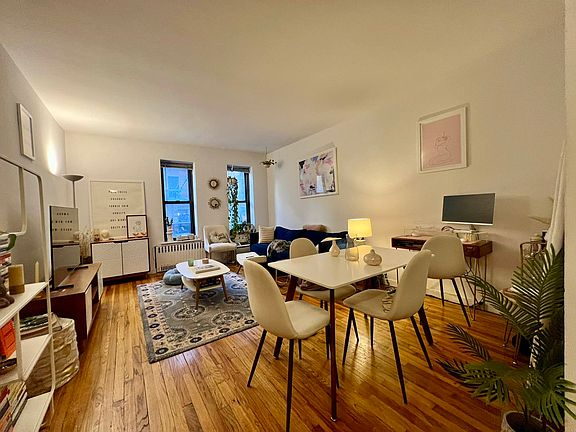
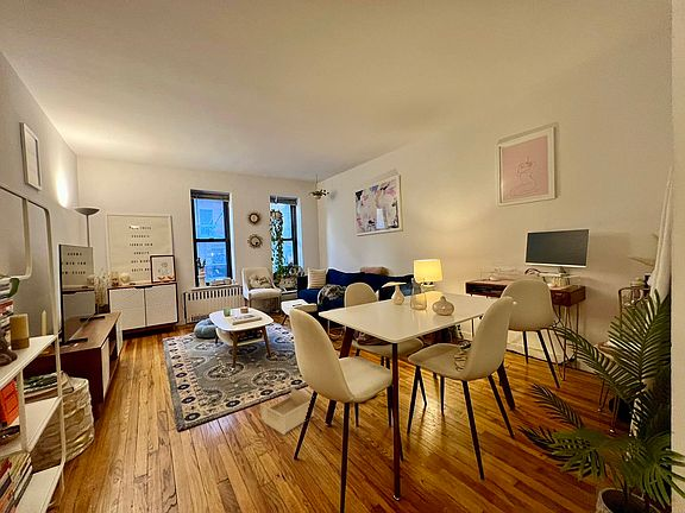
+ storage bin (288, 408)
